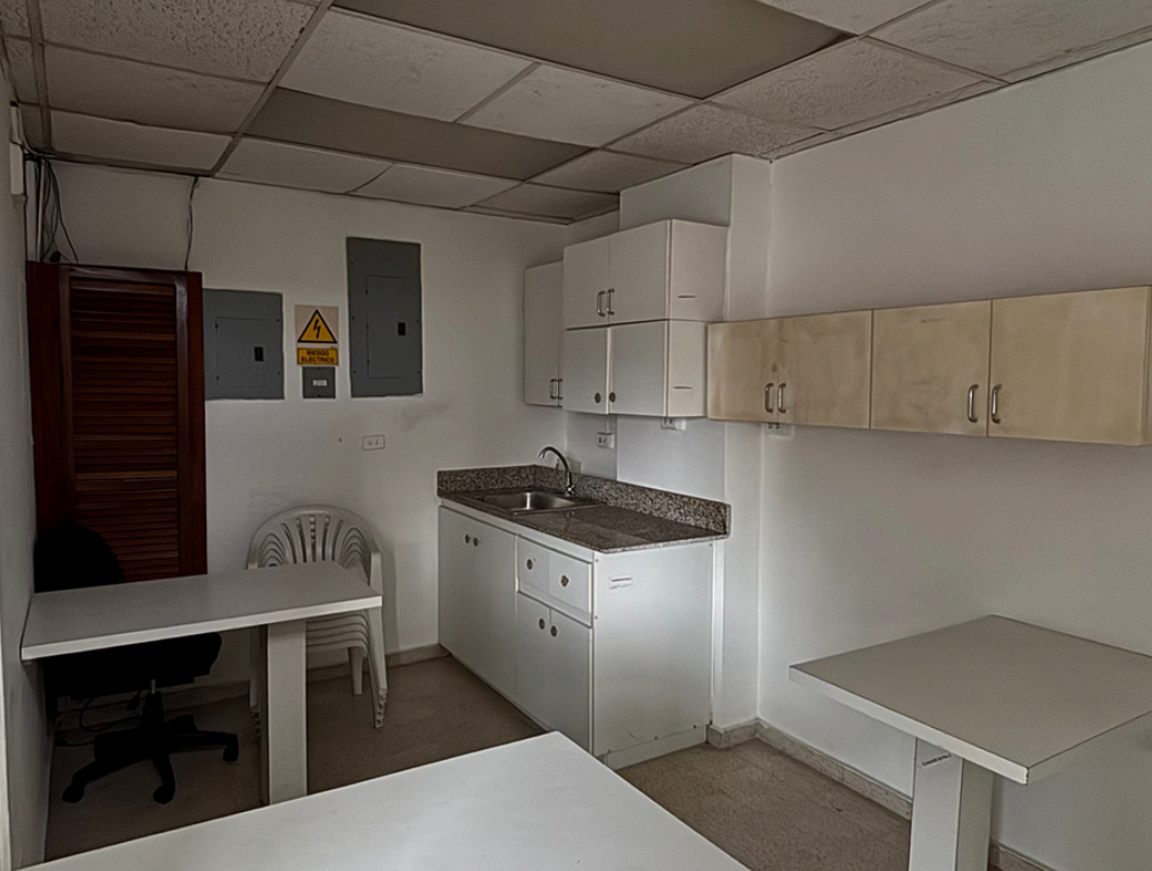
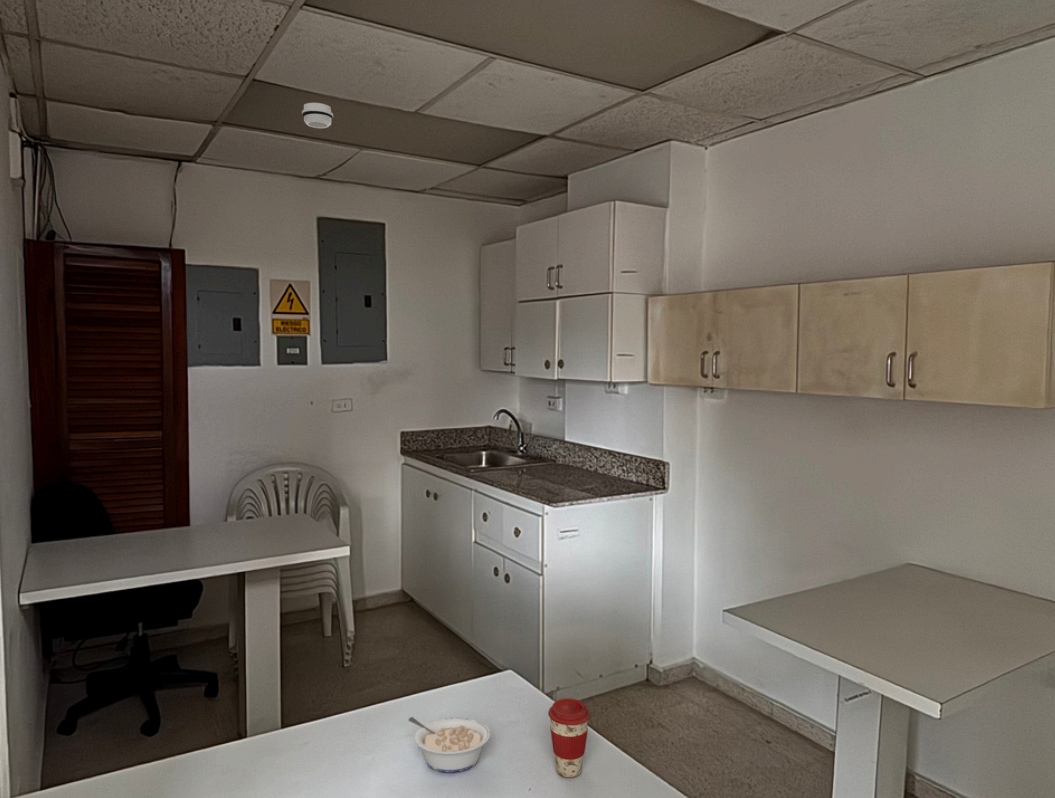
+ smoke detector (317, 115)
+ coffee cup (568, 738)
+ legume (449, 744)
